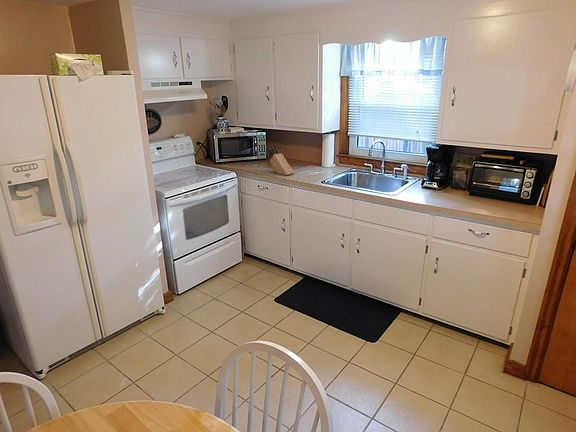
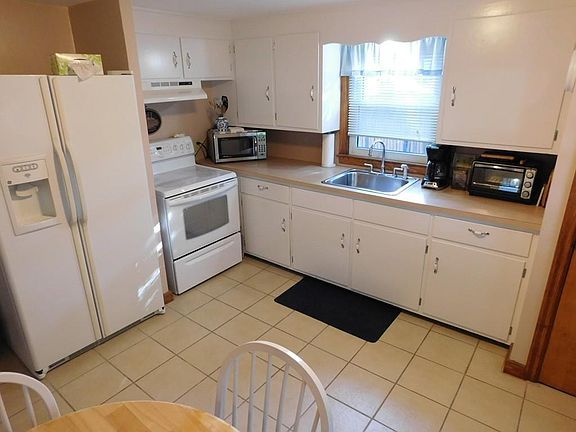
- knife block (280, 160)
